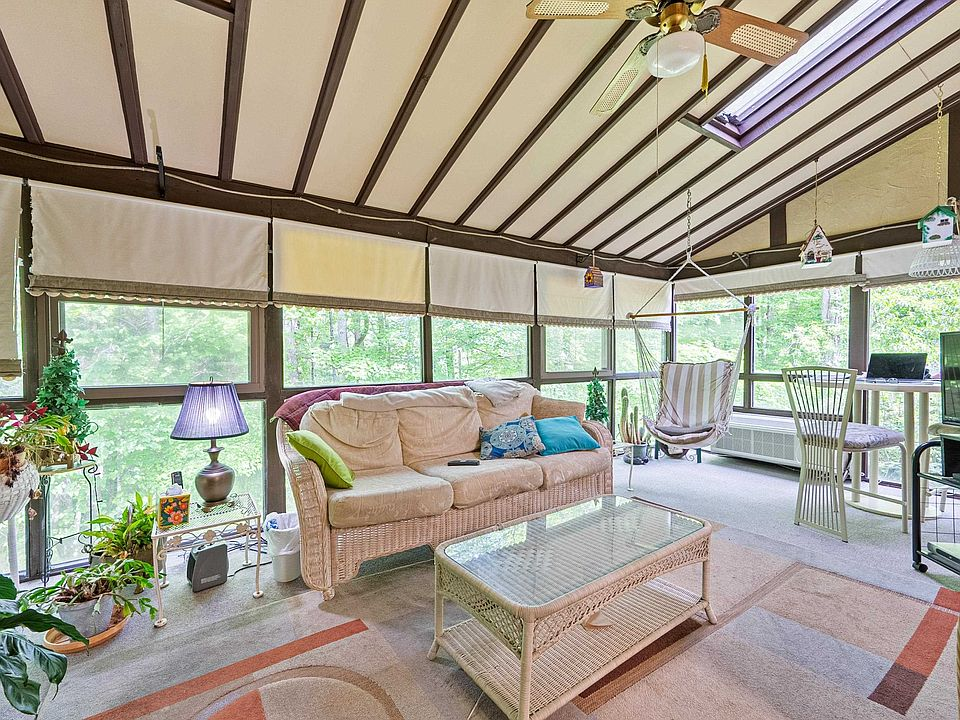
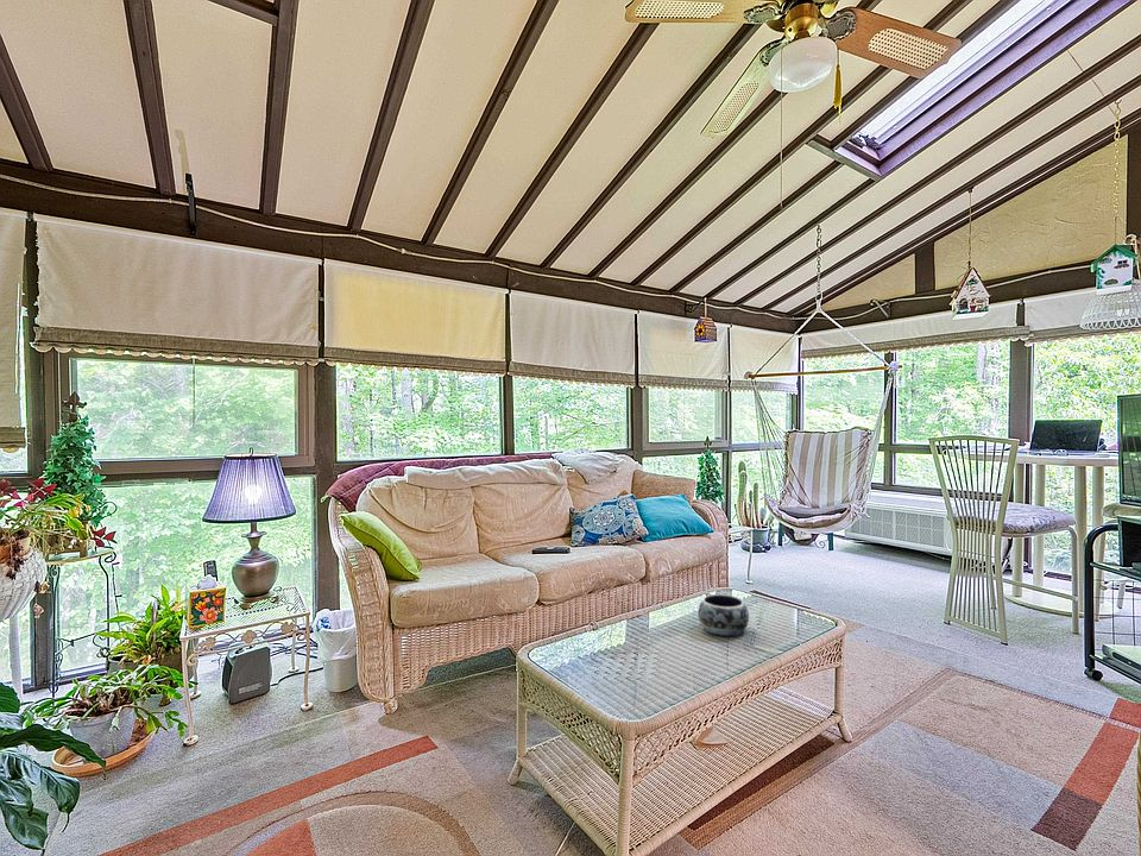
+ decorative bowl (723, 615)
